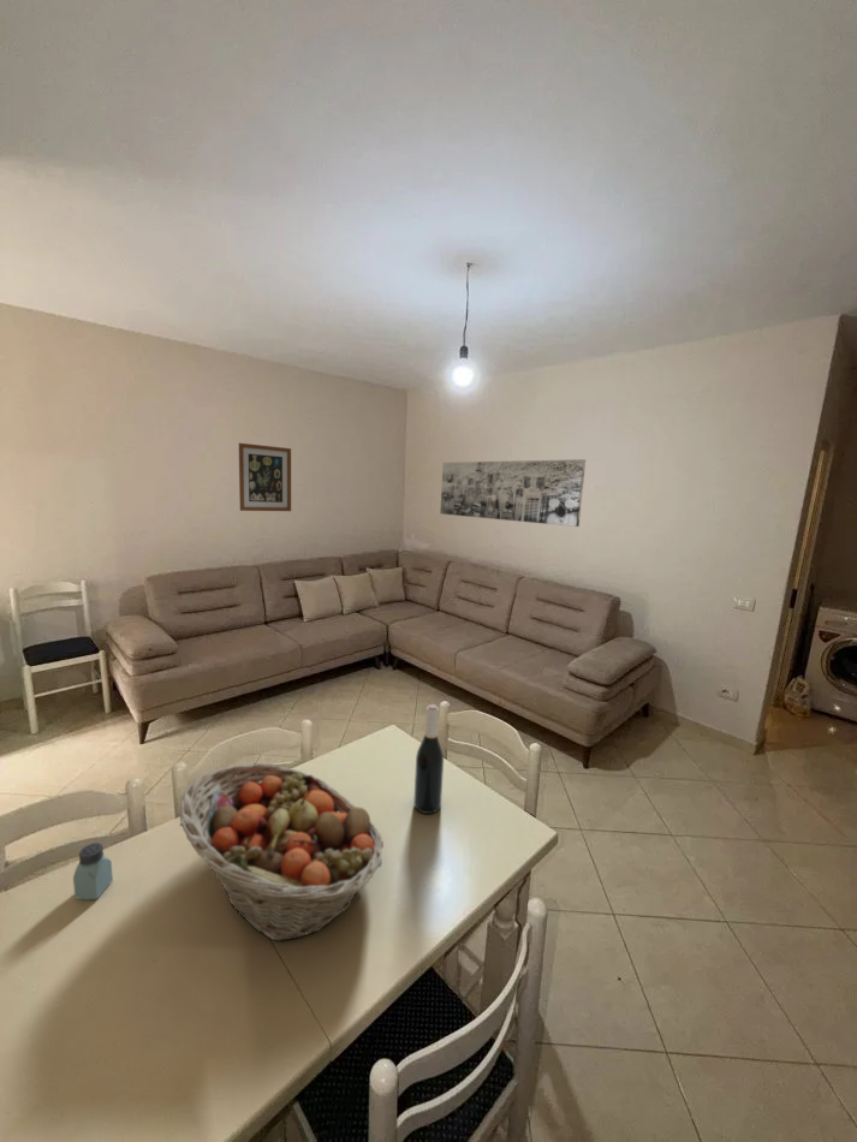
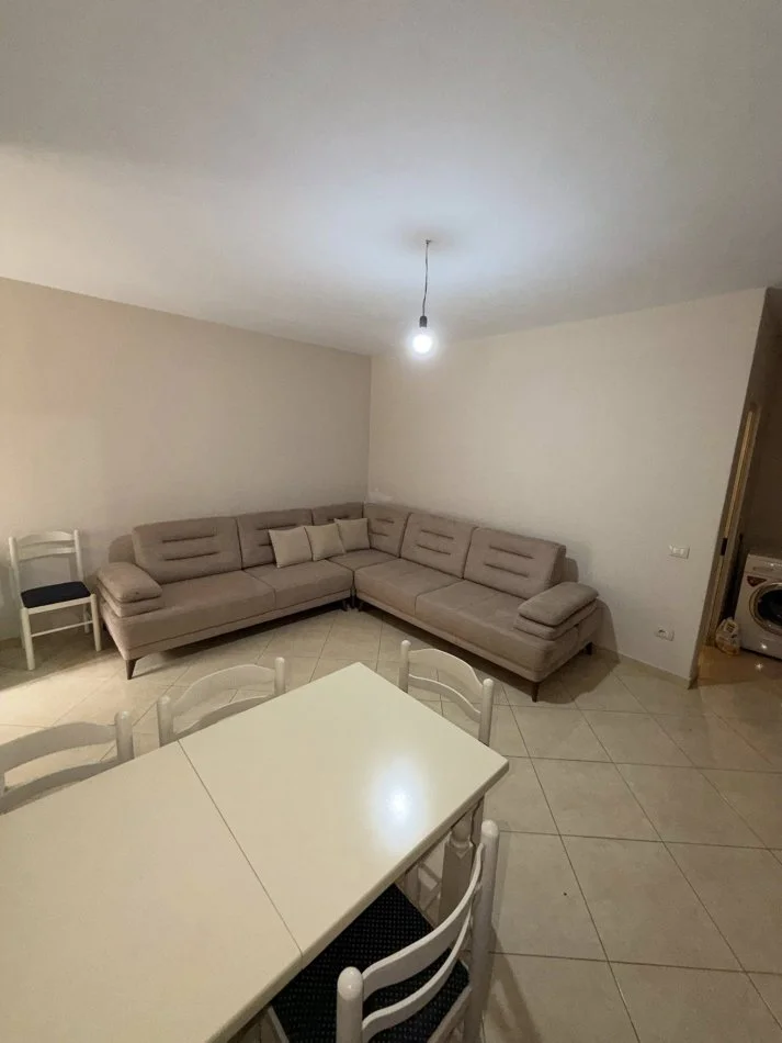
- wine bottle (429, 756)
- saltshaker (93, 869)
- fruit basket (284, 833)
- wall art (502, 490)
- wall art (266, 478)
